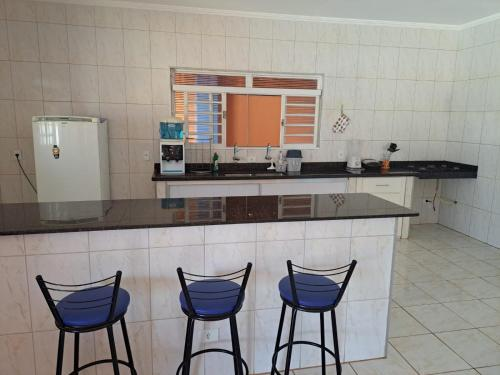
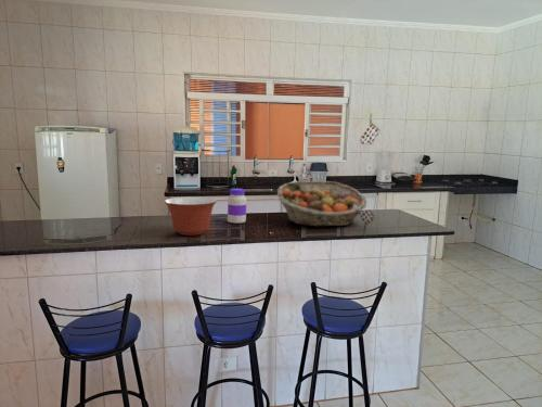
+ mixing bowl (191, 216)
+ fruit basket (321, 202)
+ jar (236, 205)
